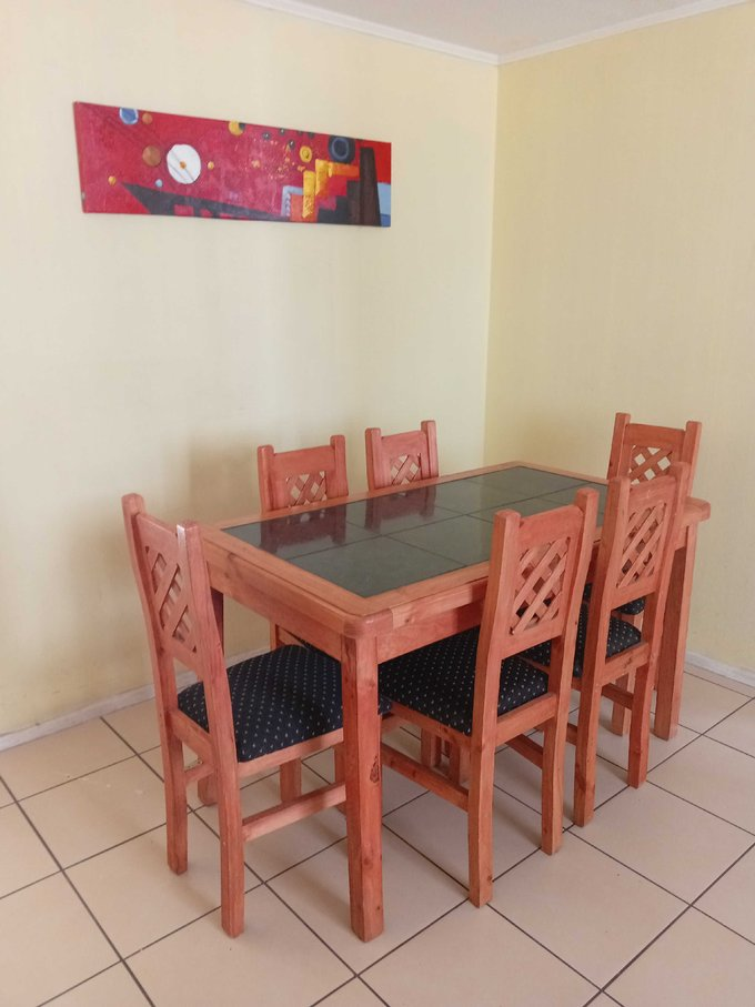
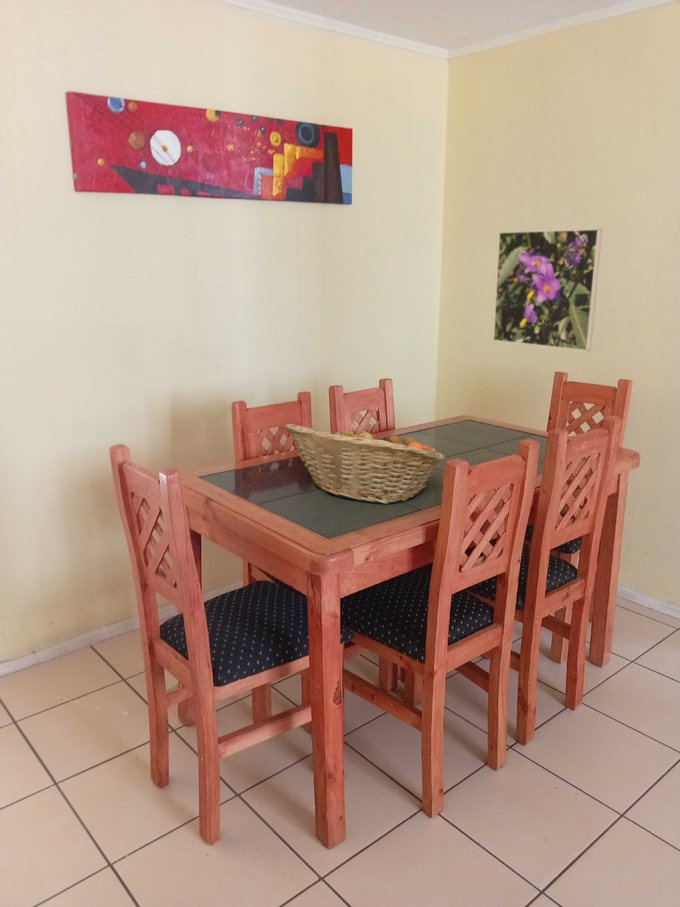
+ fruit basket (362, 454)
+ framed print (543, 289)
